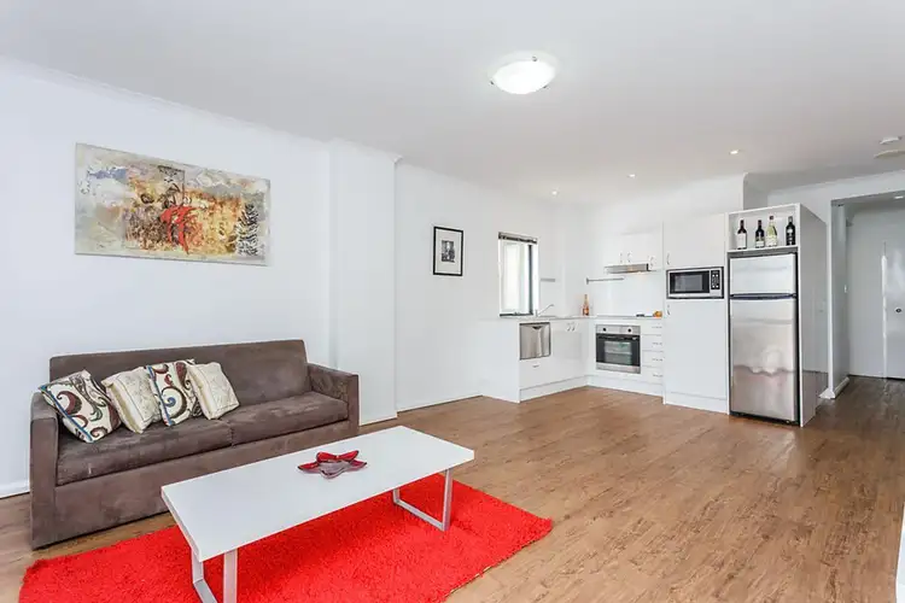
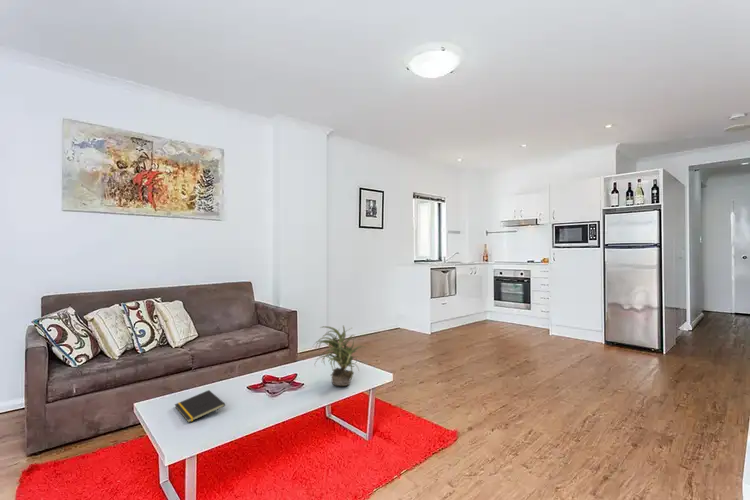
+ notepad (199, 405)
+ potted plant (337, 353)
